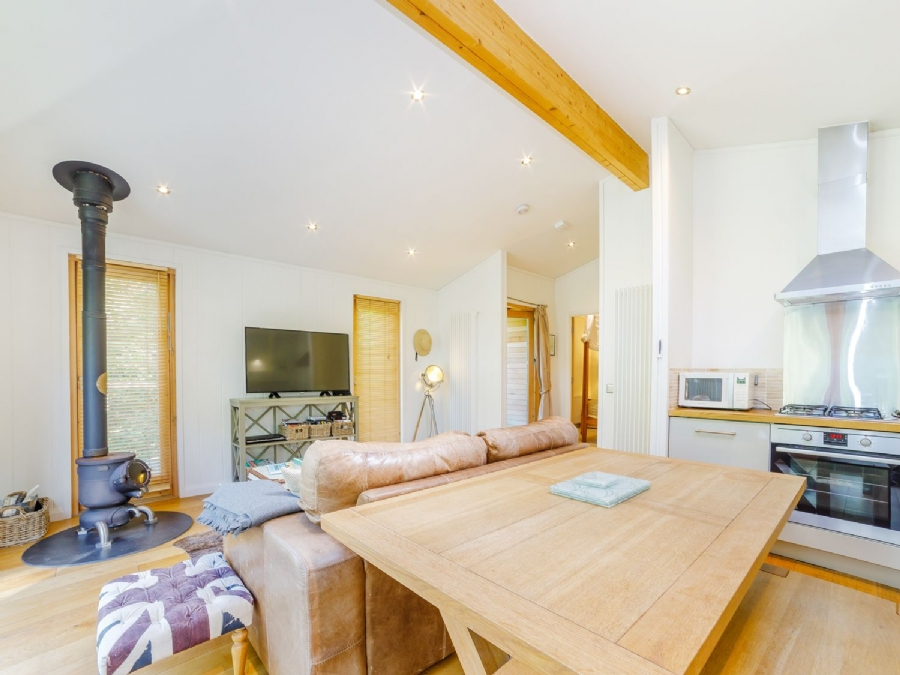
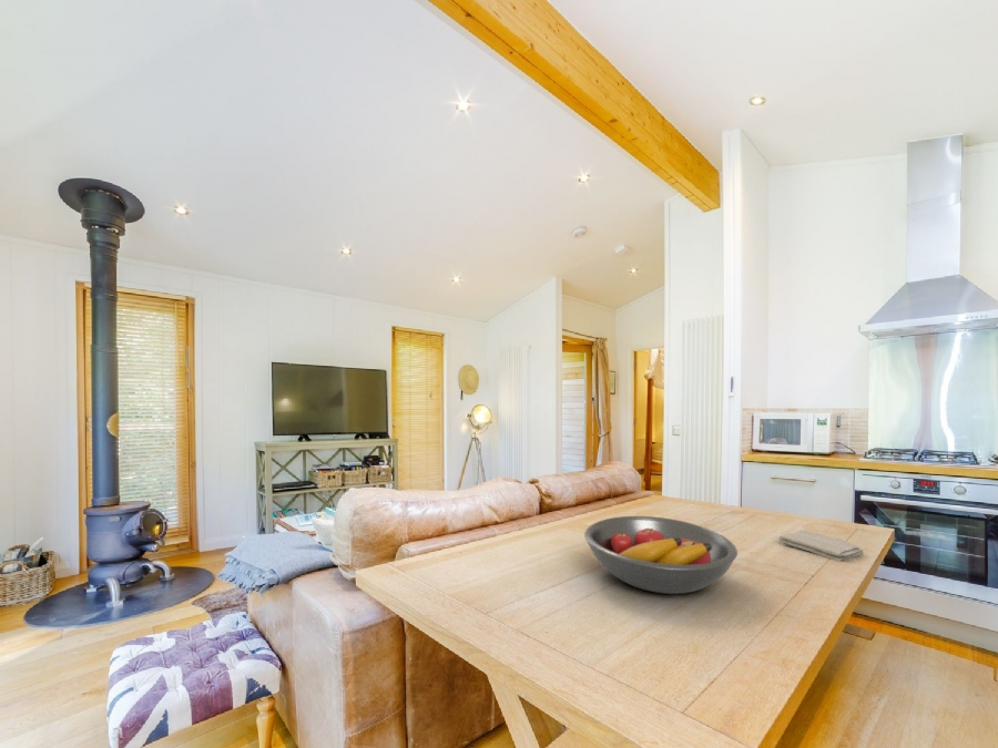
+ washcloth (819, 543)
+ fruit bowl (656, 552)
